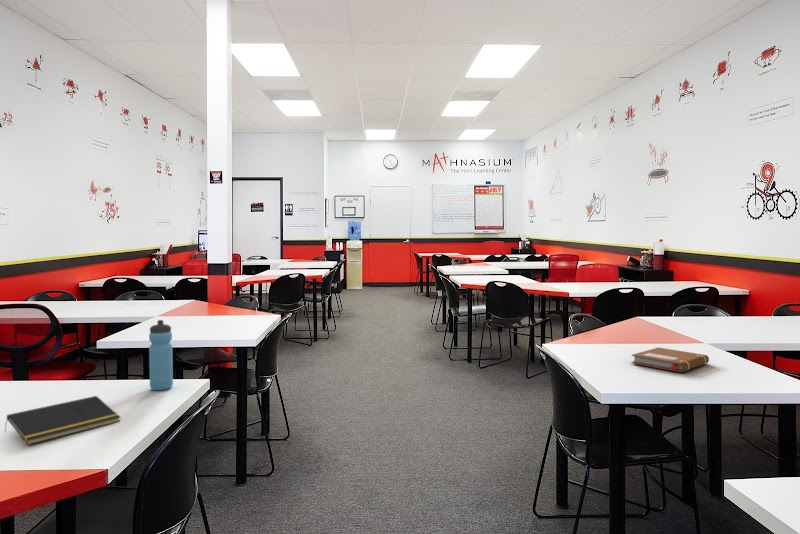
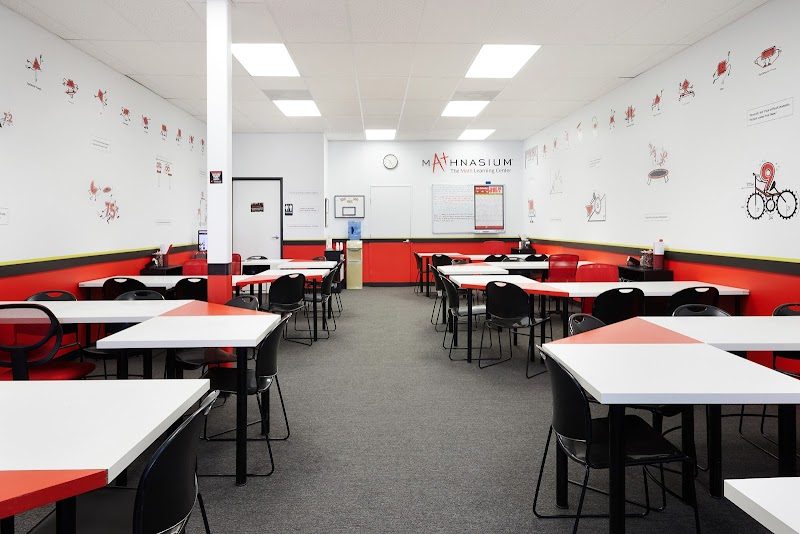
- notepad (65, 418)
- water bottle (160, 354)
- notebook (669, 359)
